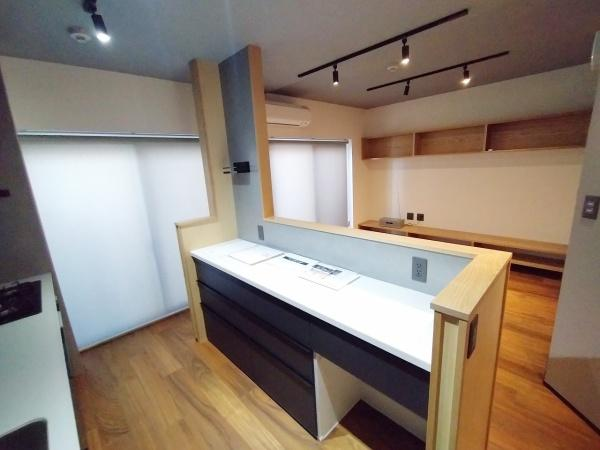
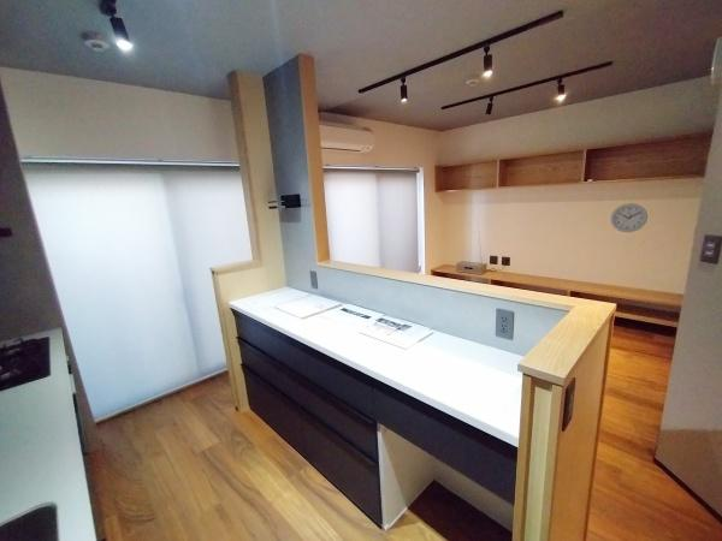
+ wall clock (628, 218)
